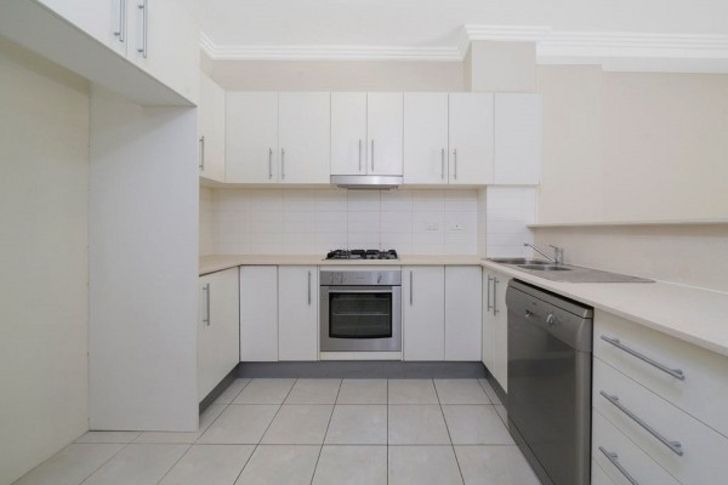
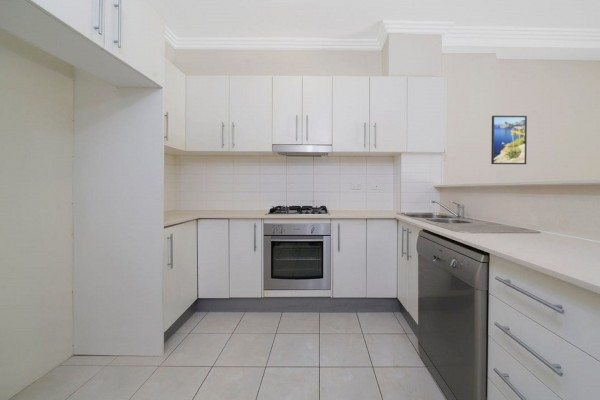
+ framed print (509, 140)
